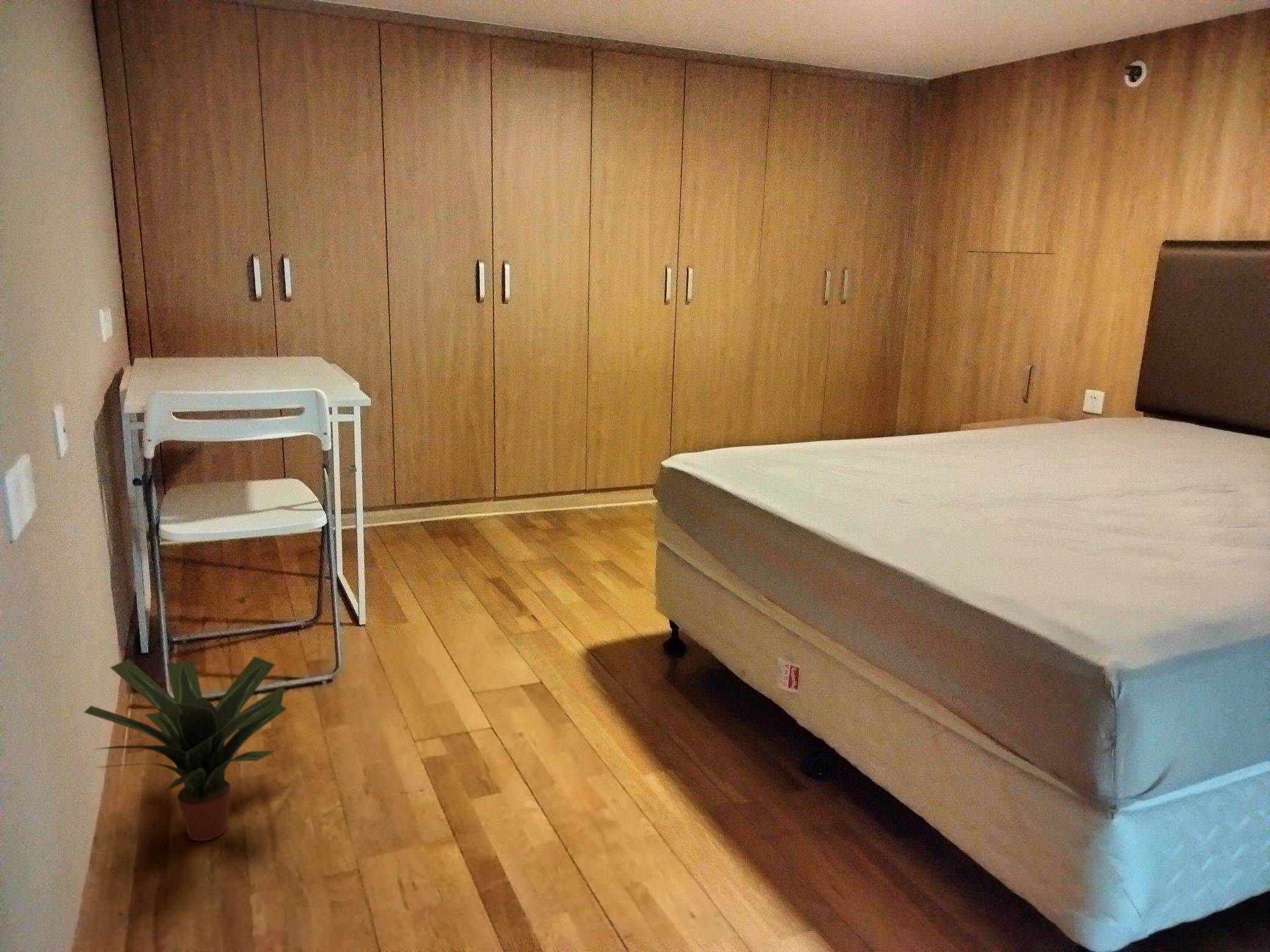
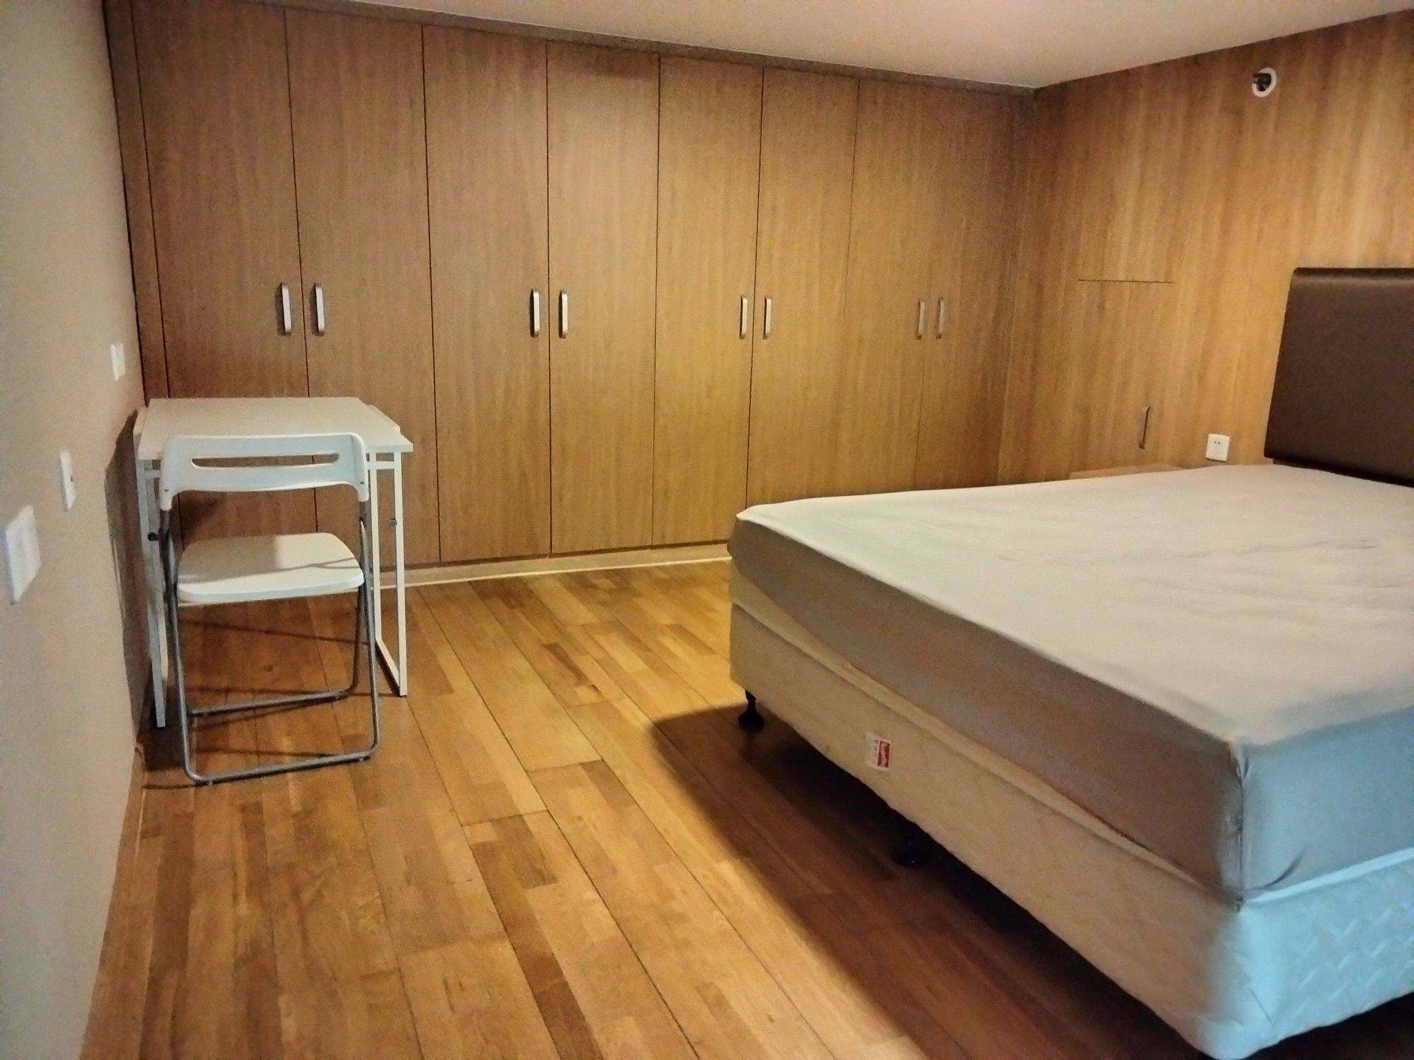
- potted plant (193, 748)
